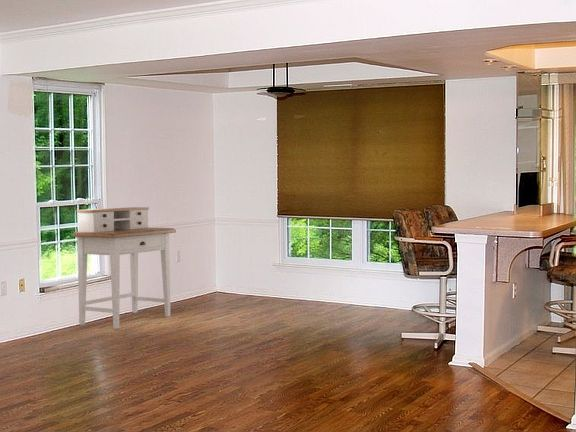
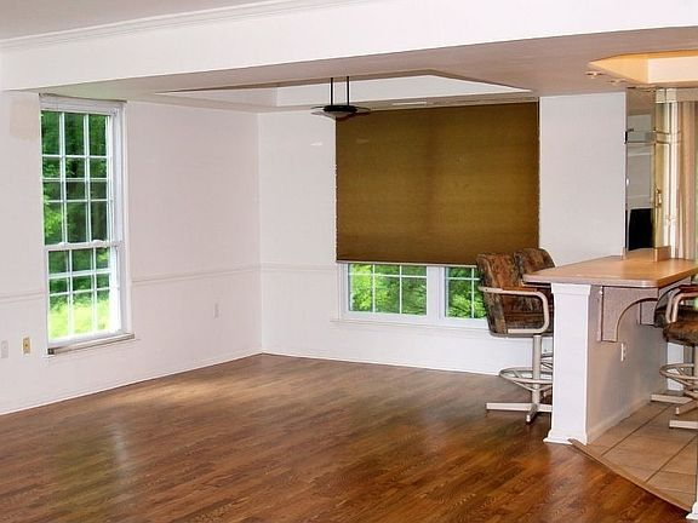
- desk (130, 264)
